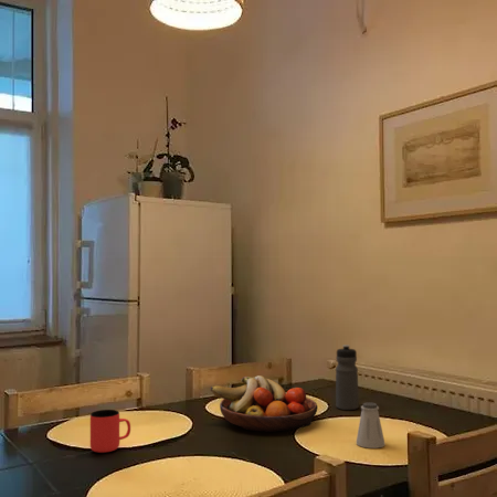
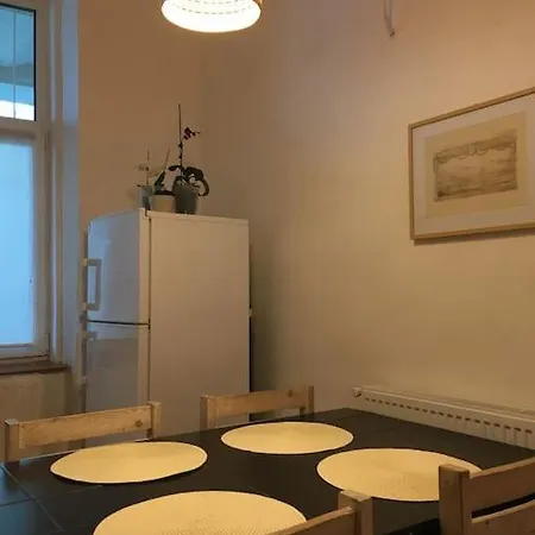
- fruit bowl (267, 399)
- saltshaker (370, 423)
- cup (110, 430)
- water bottle (346, 376)
